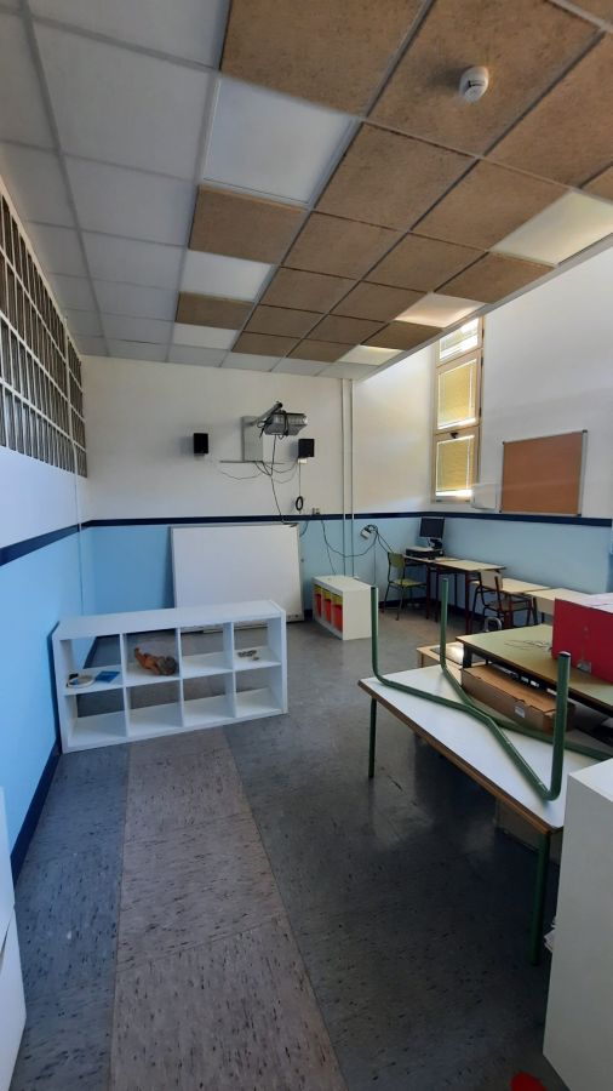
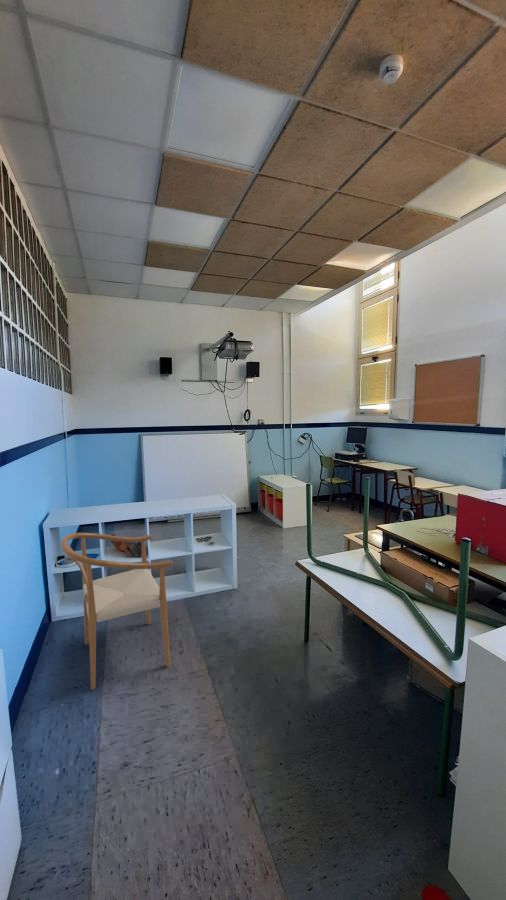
+ chair (116, 596)
